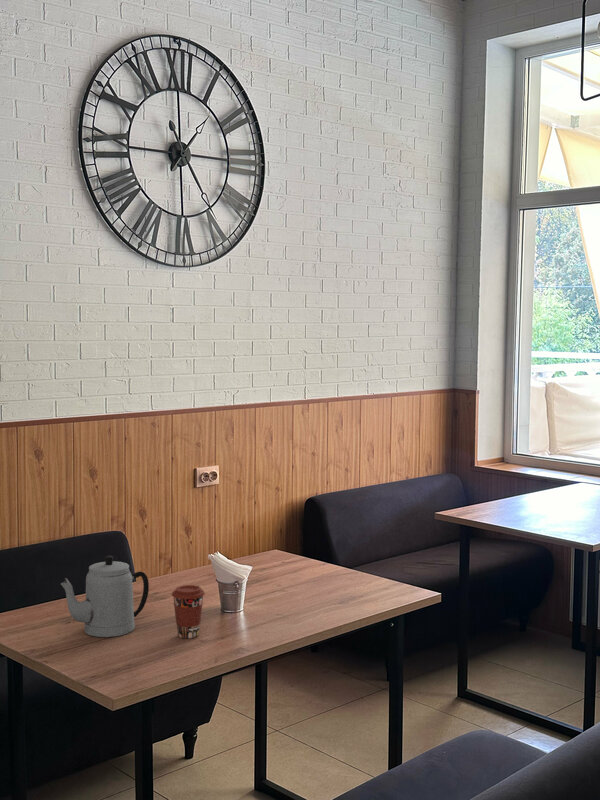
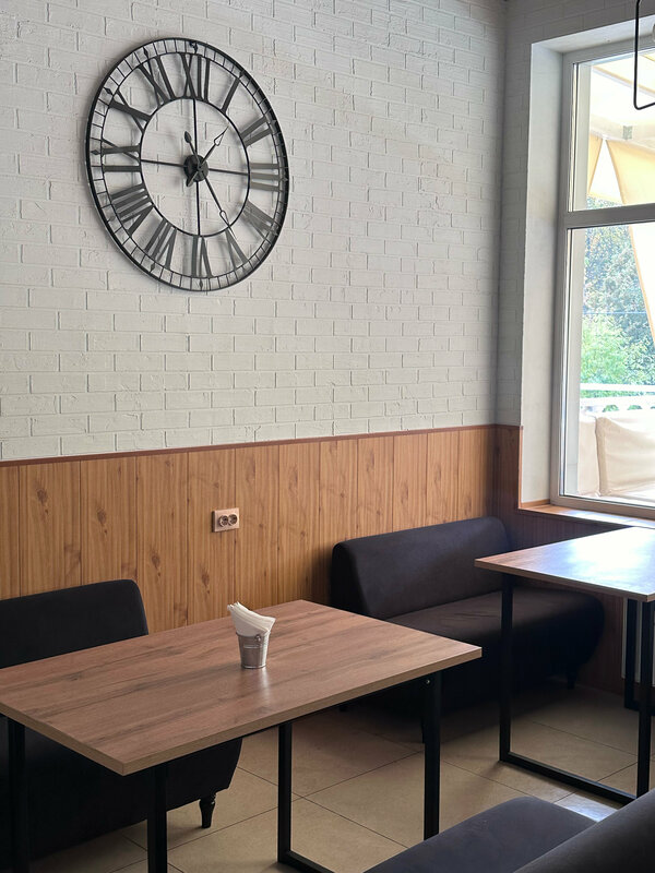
- teapot (106, 593)
- coffee cup (188, 611)
